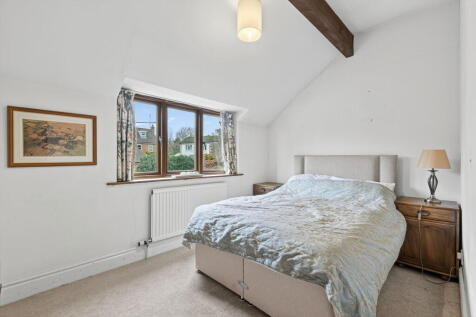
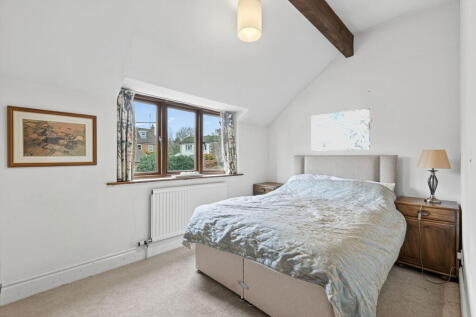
+ wall art (338, 131)
